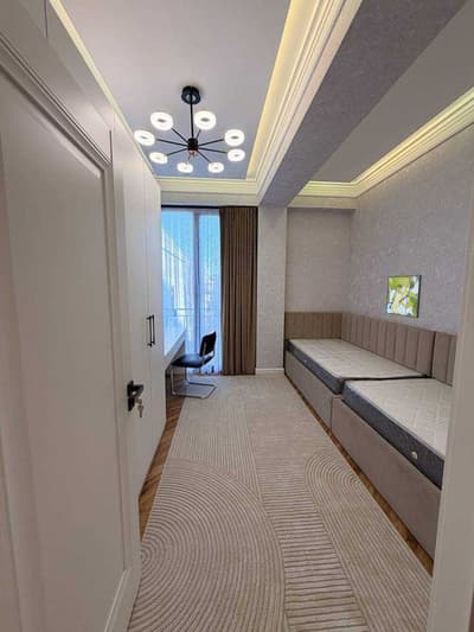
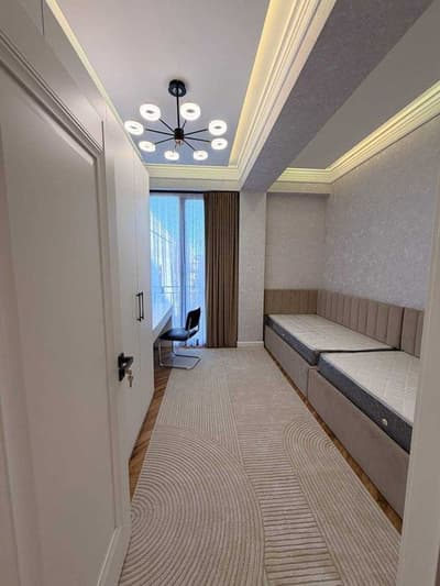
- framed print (402, 295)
